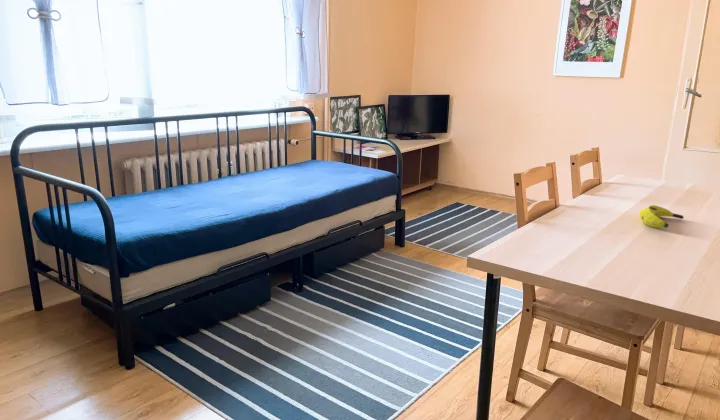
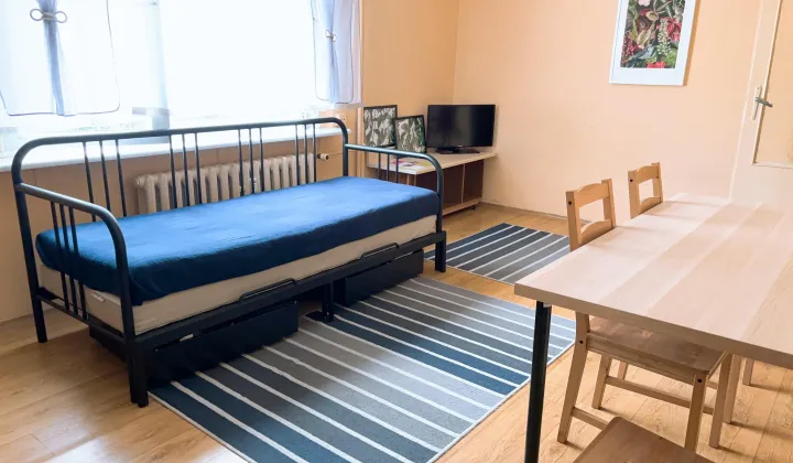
- banana (664, 215)
